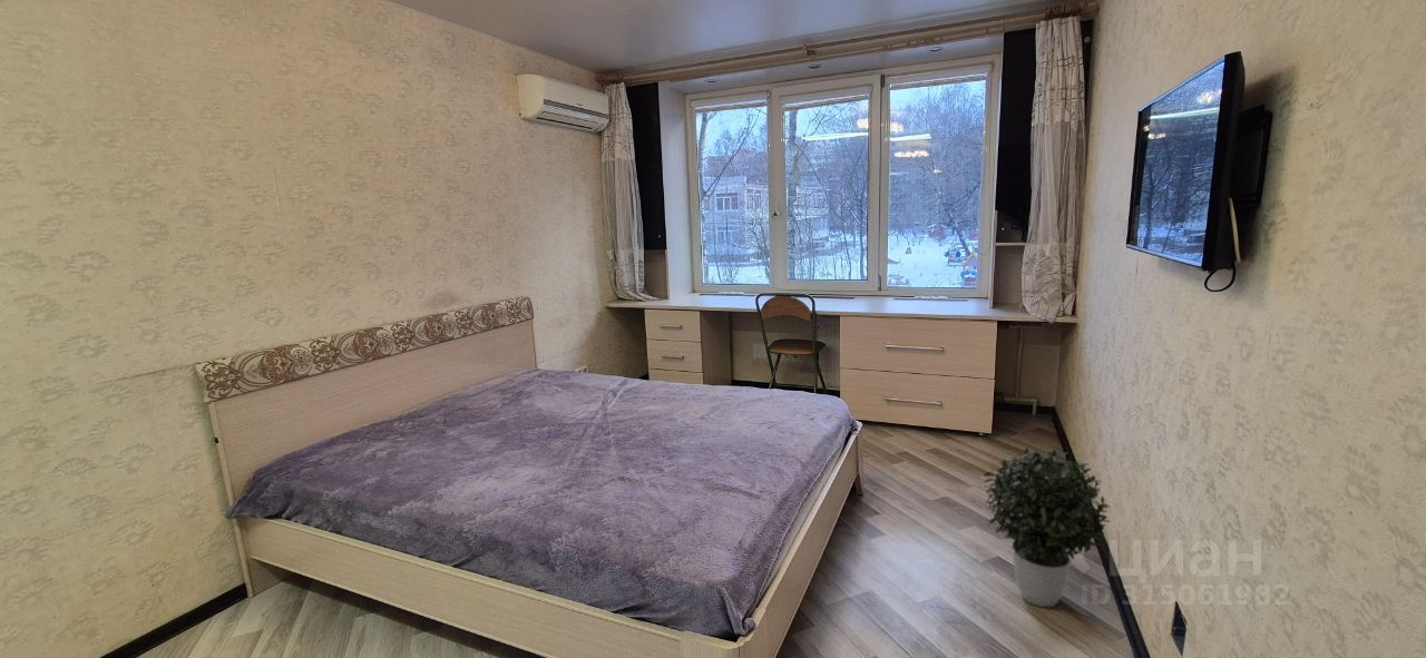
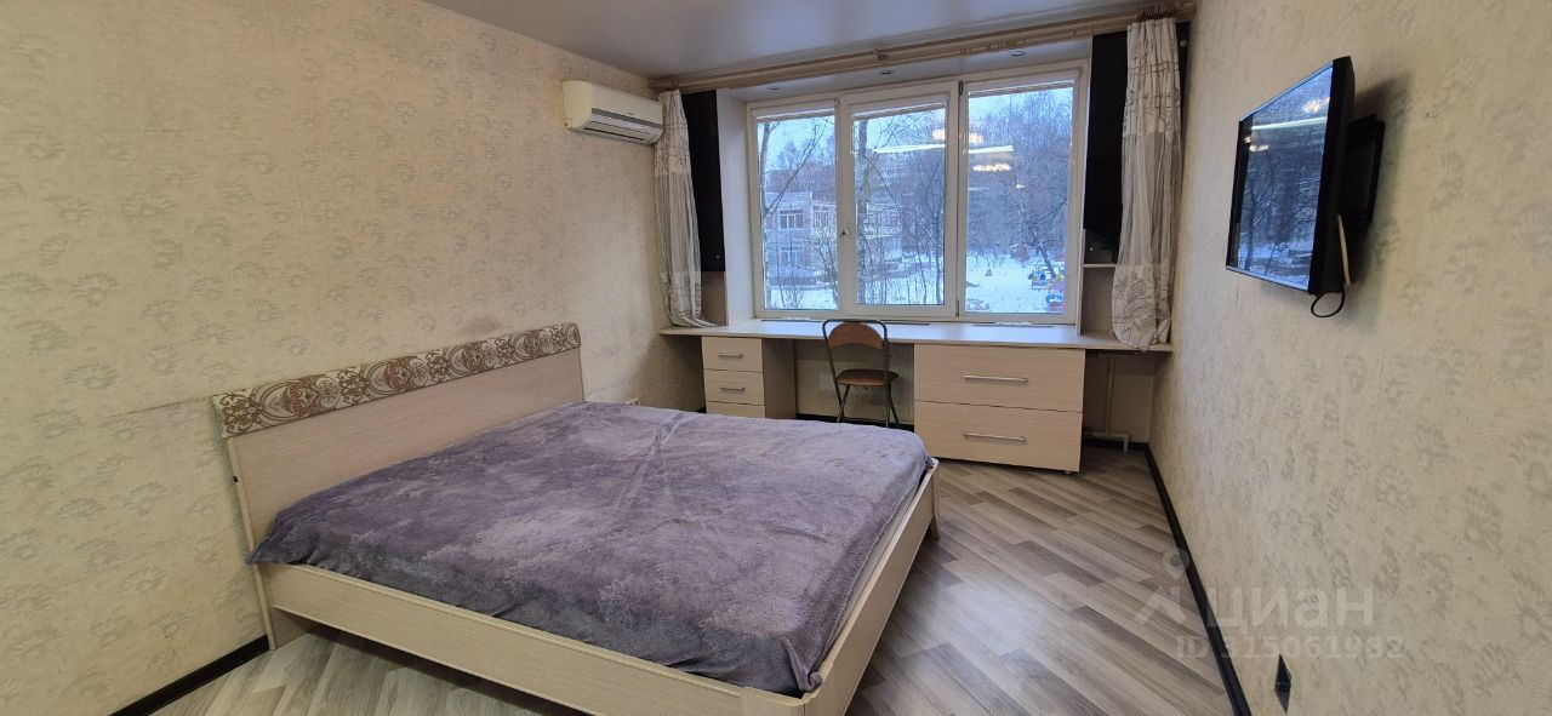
- potted plant (1042, 527)
